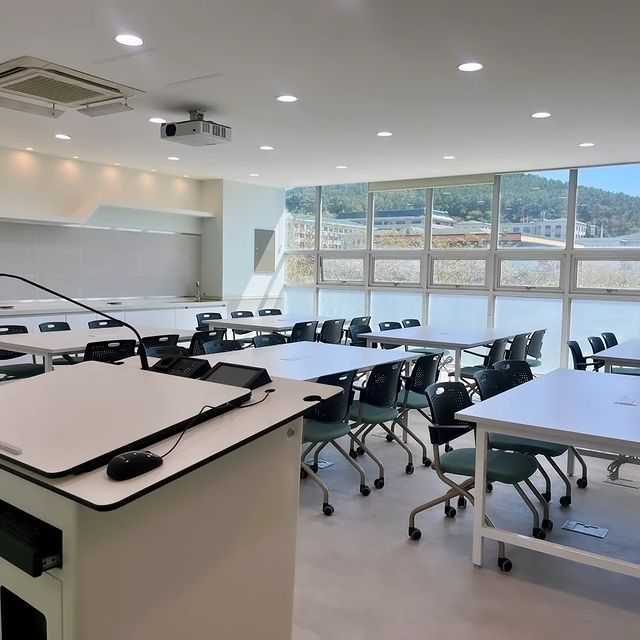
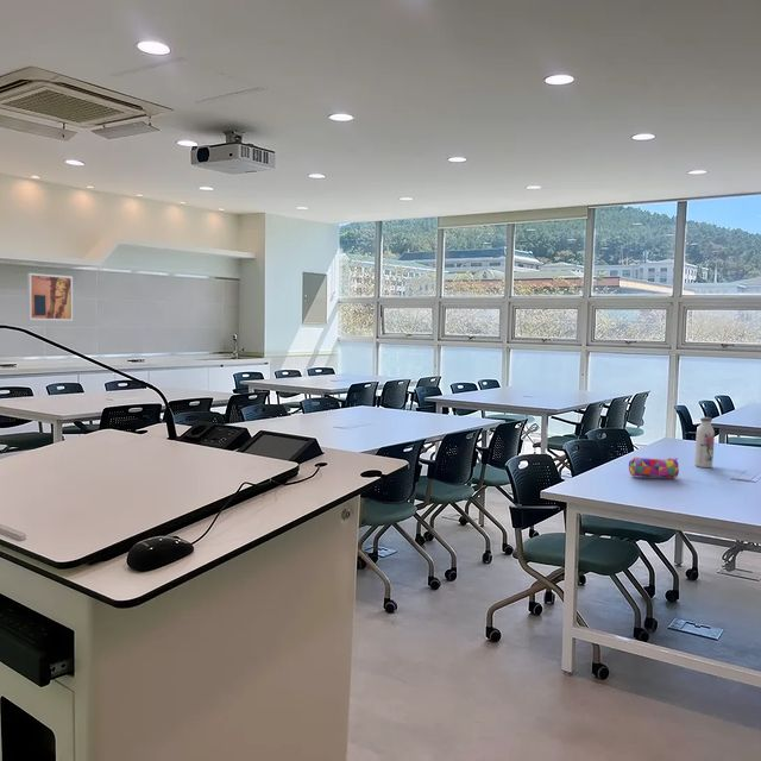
+ pencil case (653, 467)
+ water bottle (704, 441)
+ wall art (50, 297)
